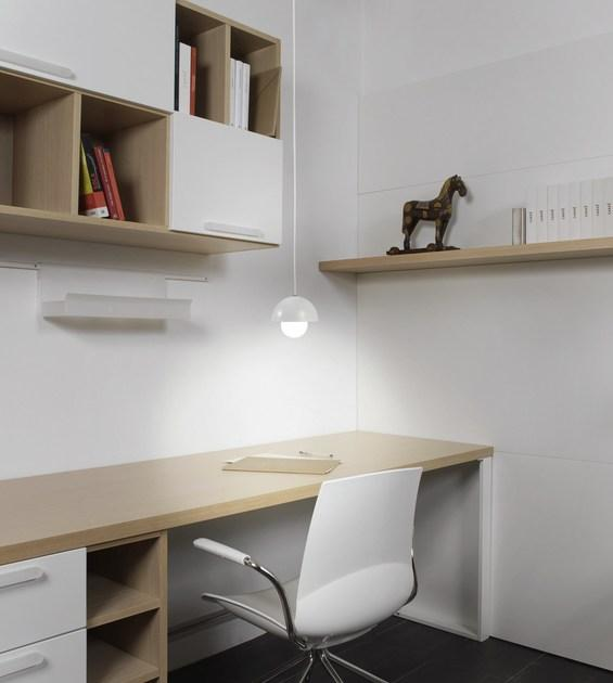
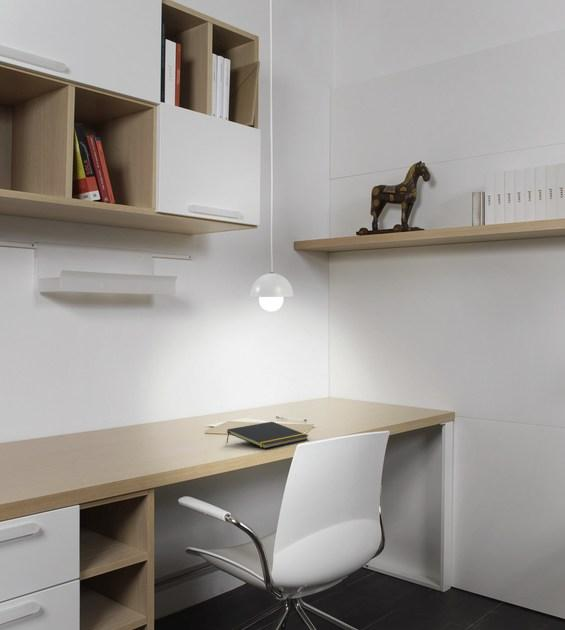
+ notepad (268, 434)
